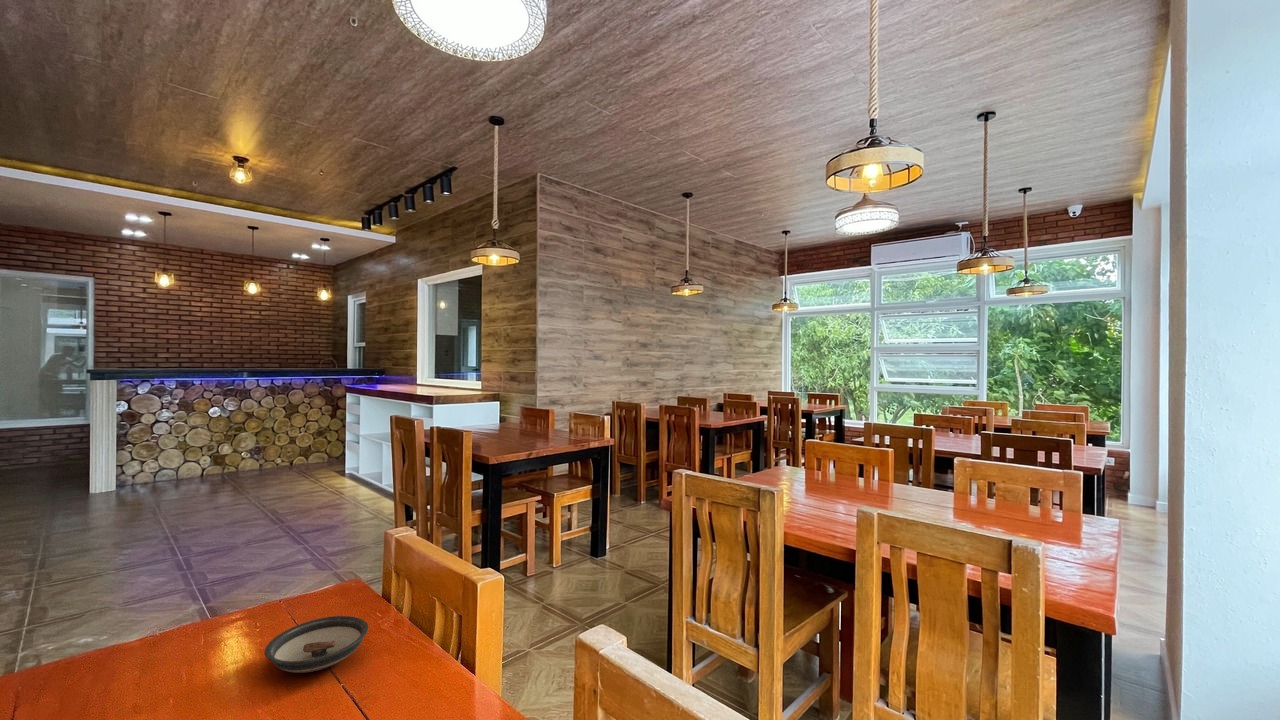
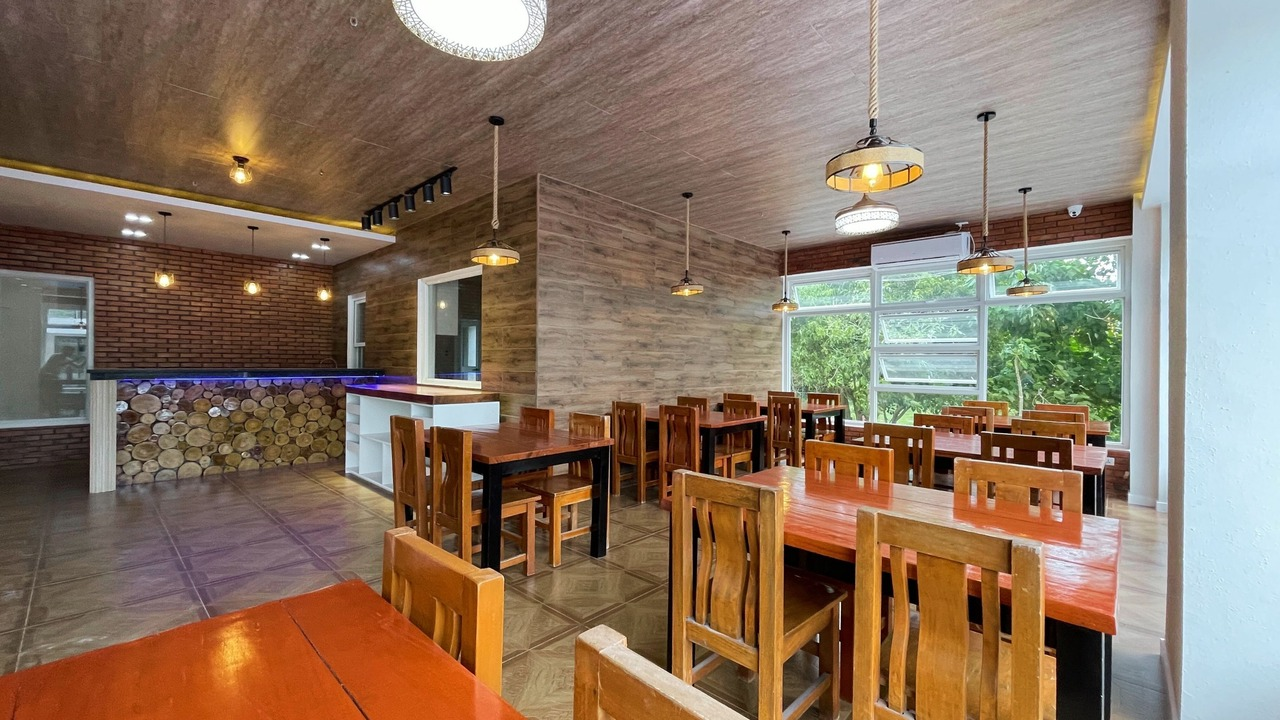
- saucer (318, 647)
